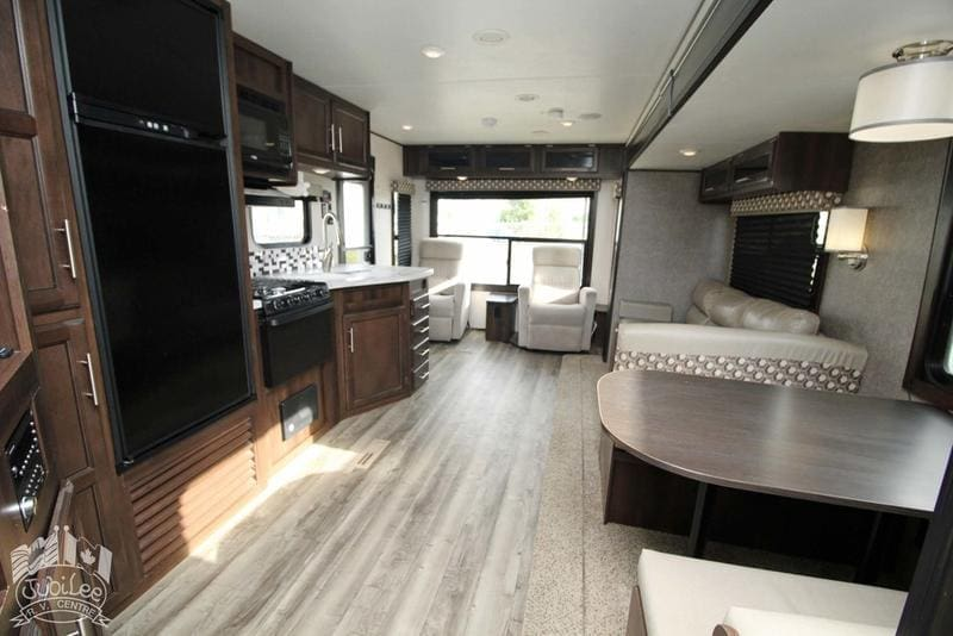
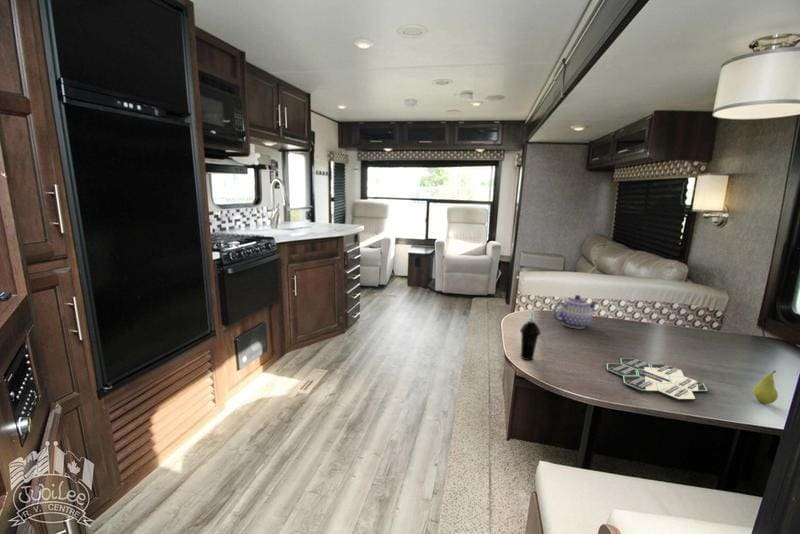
+ teapot (575, 310)
+ fruit (767, 385)
+ cup (529, 336)
+ board game (653, 376)
